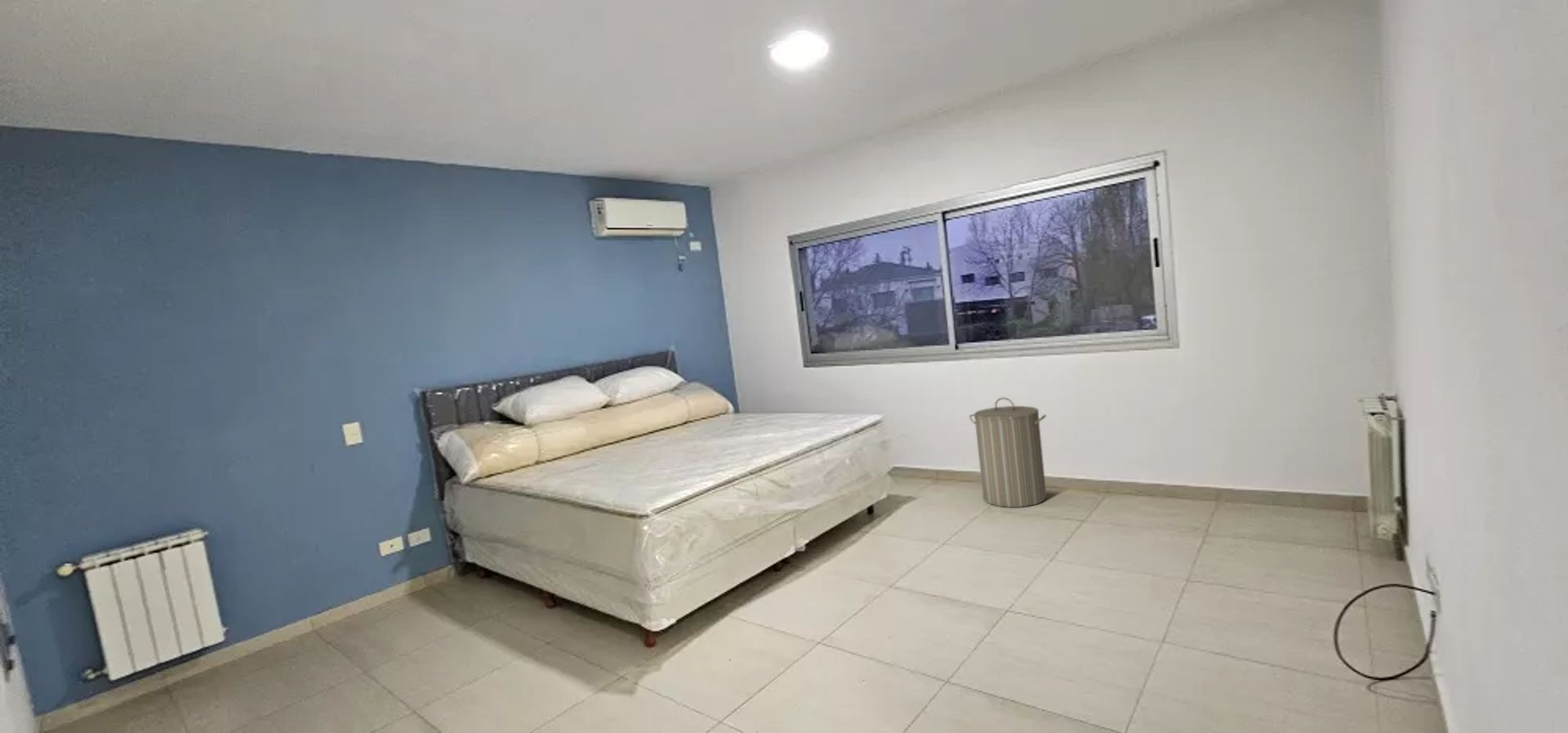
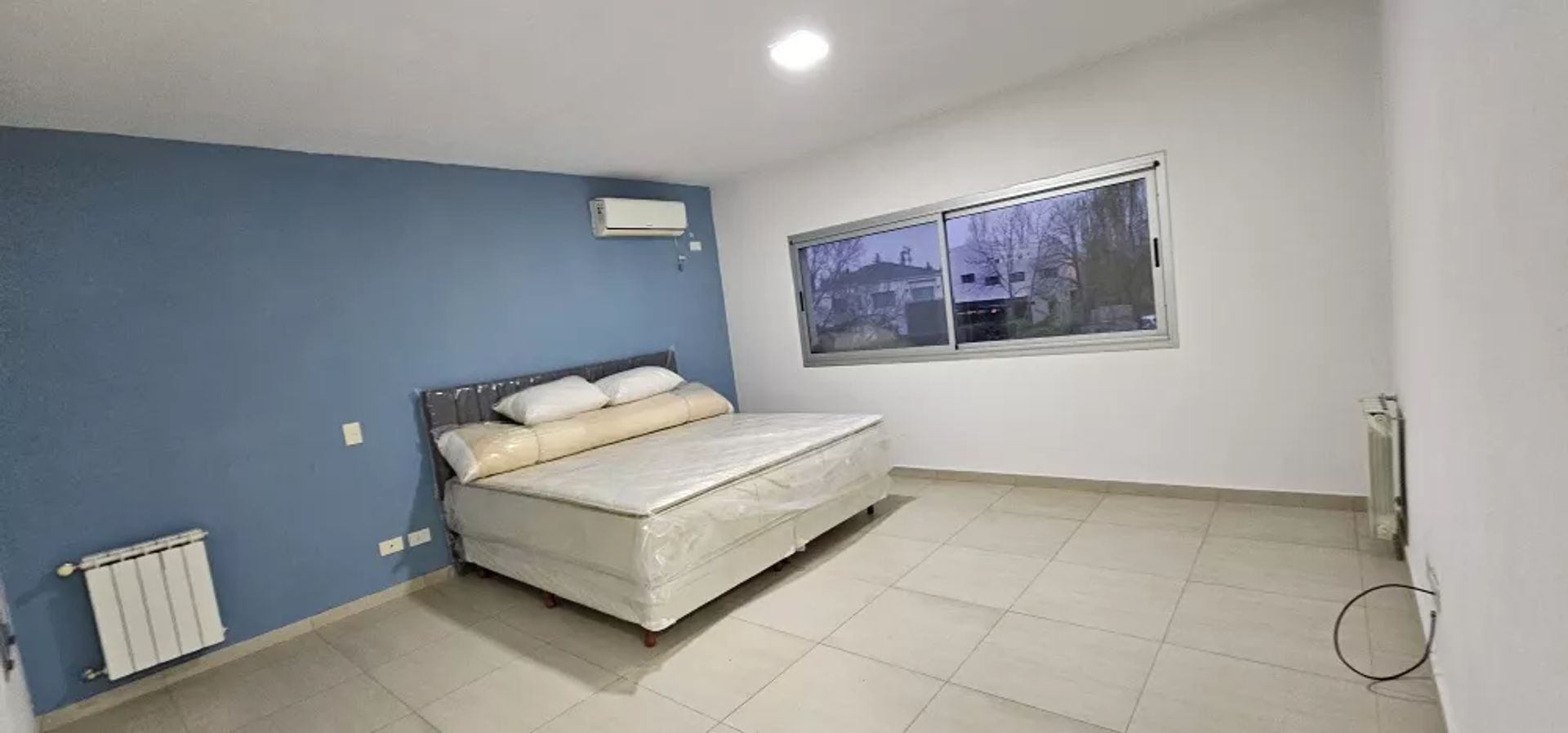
- laundry hamper (1009, 448)
